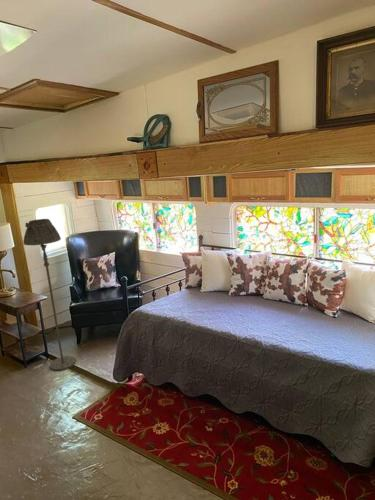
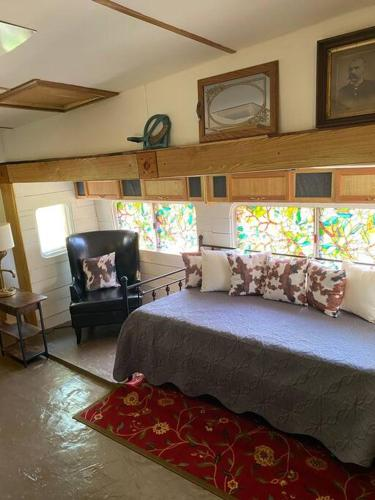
- floor lamp (51, 295)
